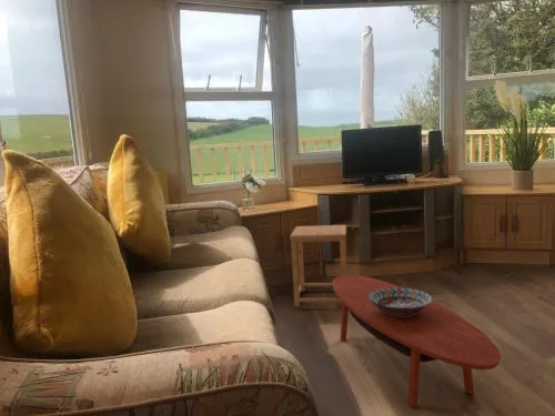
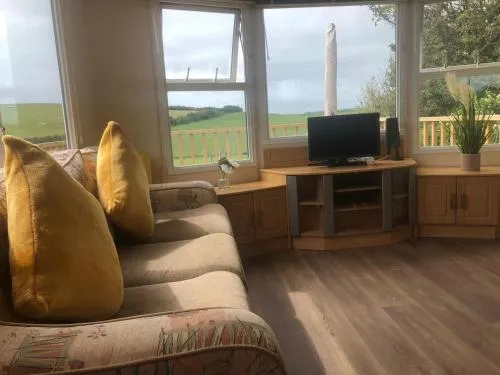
- coffee table (396, 335)
- decorative bowl (400, 304)
- side table (303, 267)
